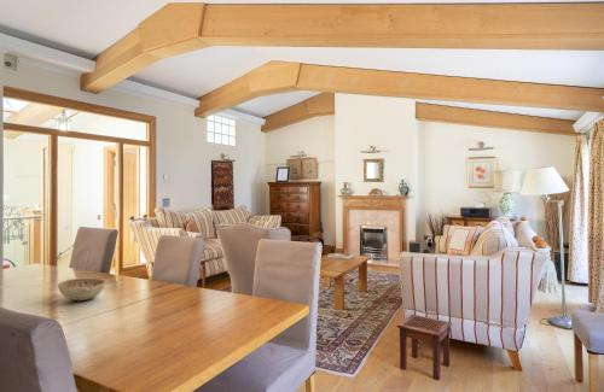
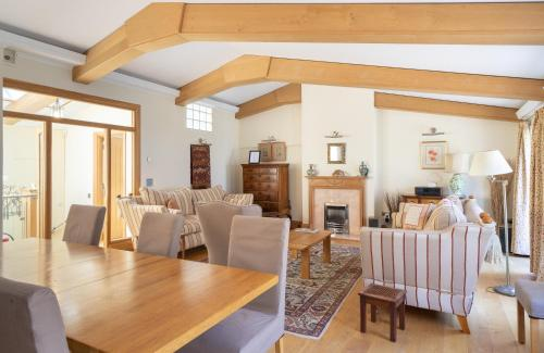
- decorative bowl (82, 289)
